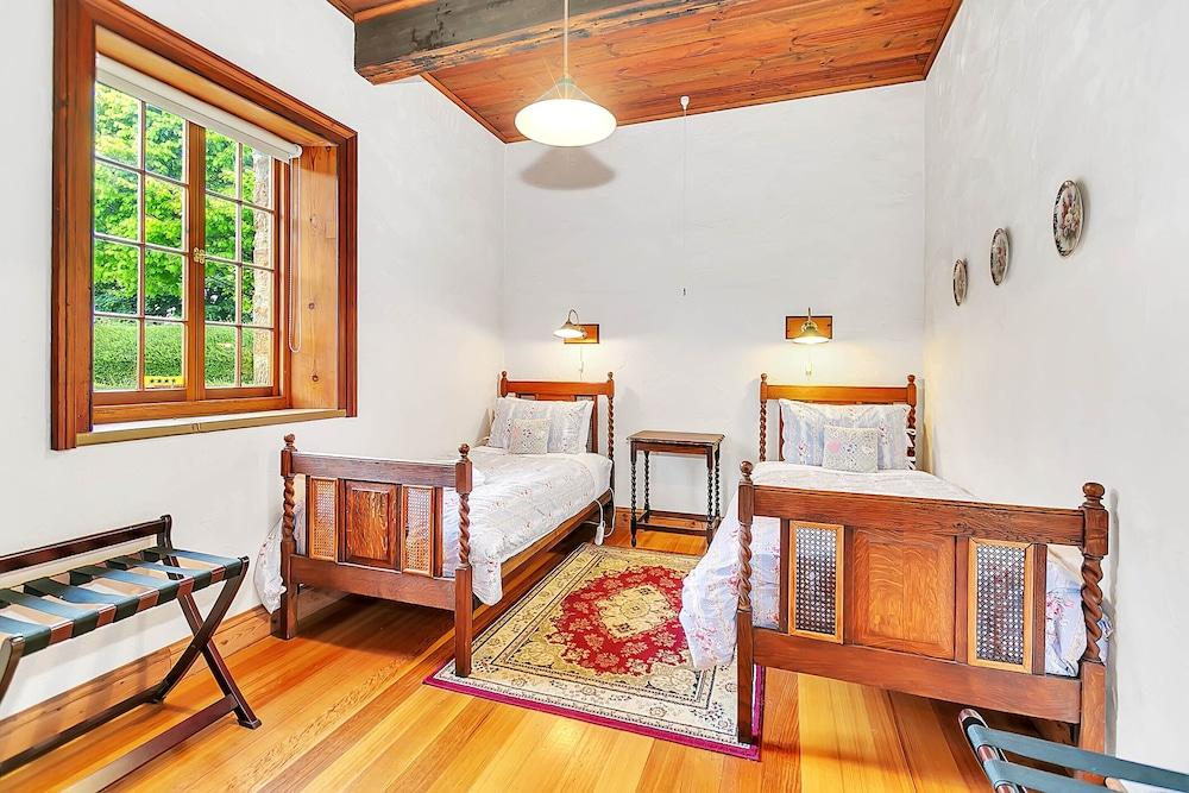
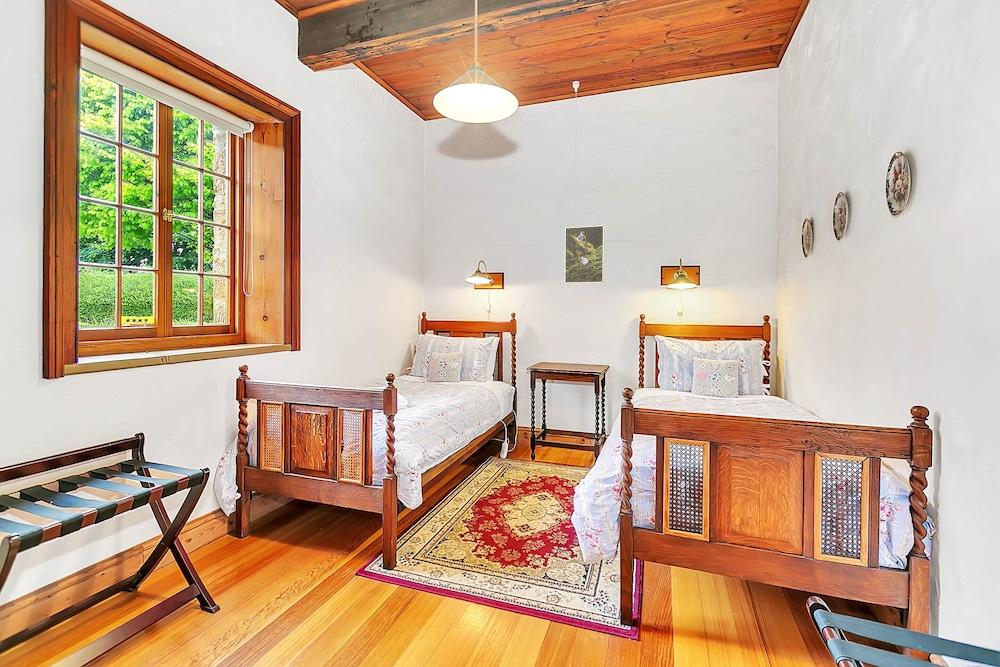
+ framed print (584, 254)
